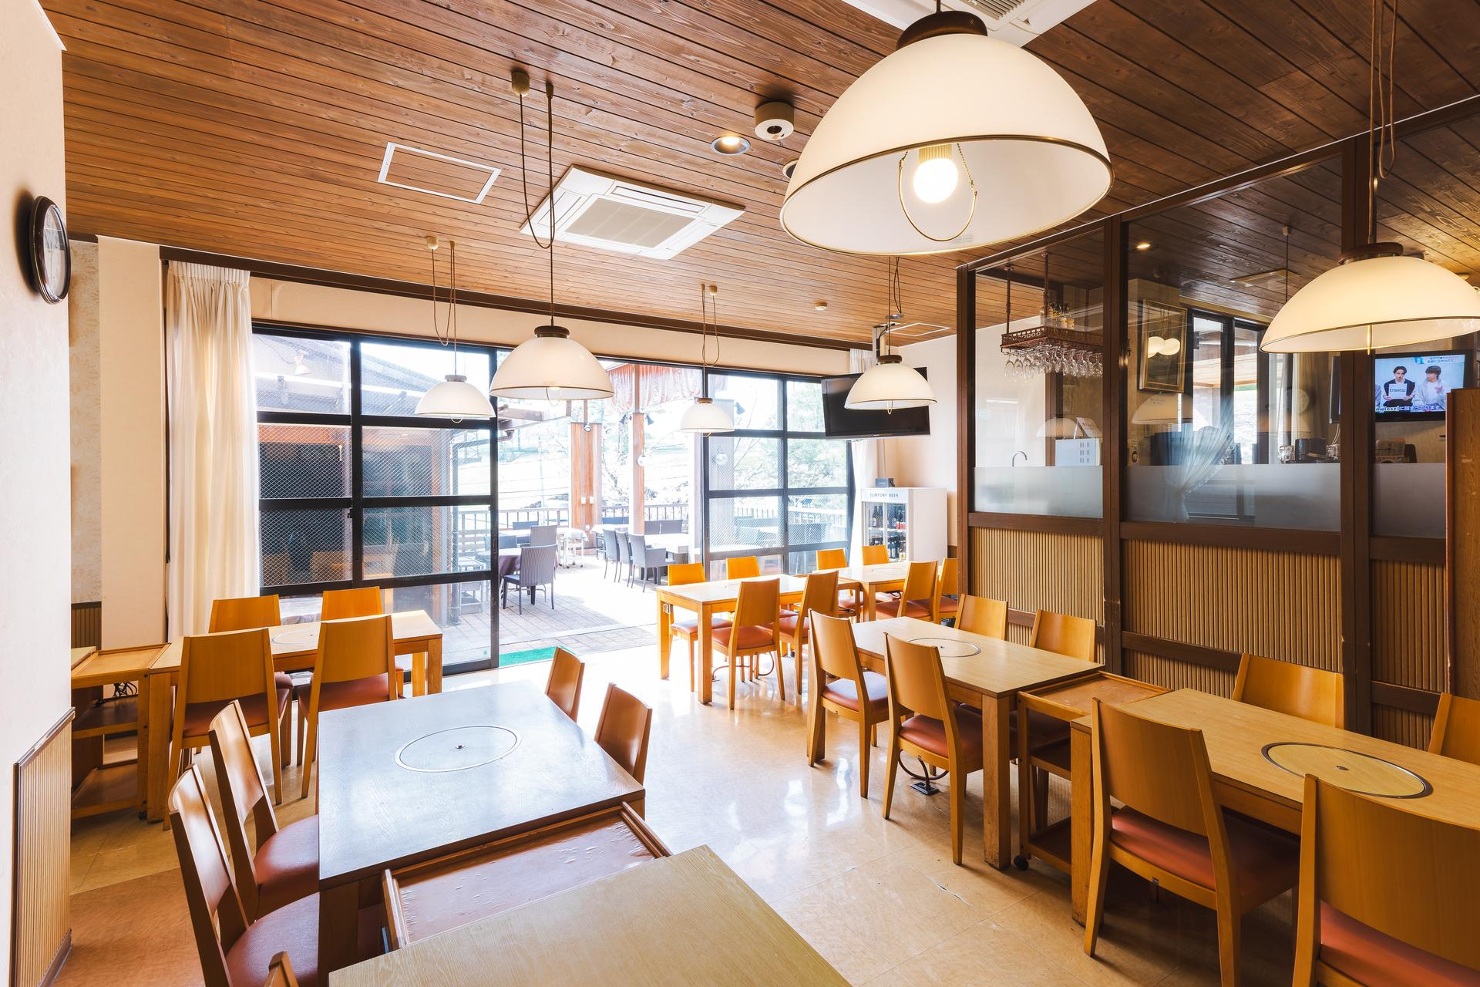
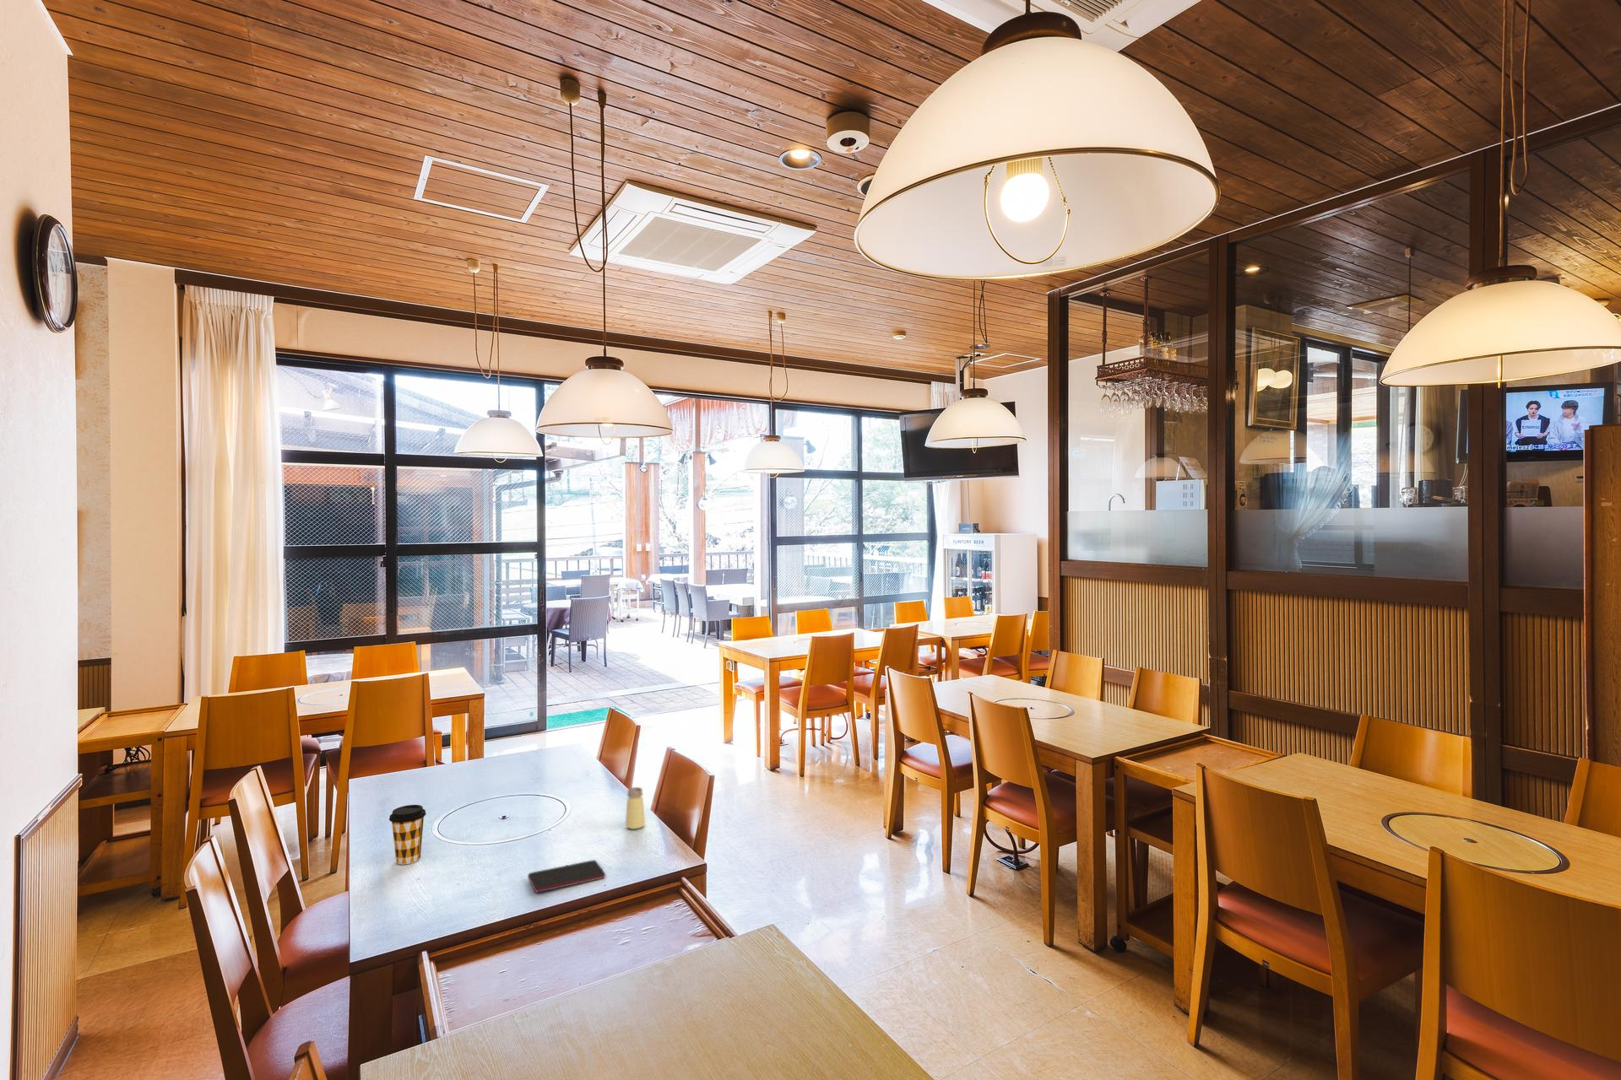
+ saltshaker (634, 806)
+ coffee cup (408, 834)
+ smartphone (567, 875)
